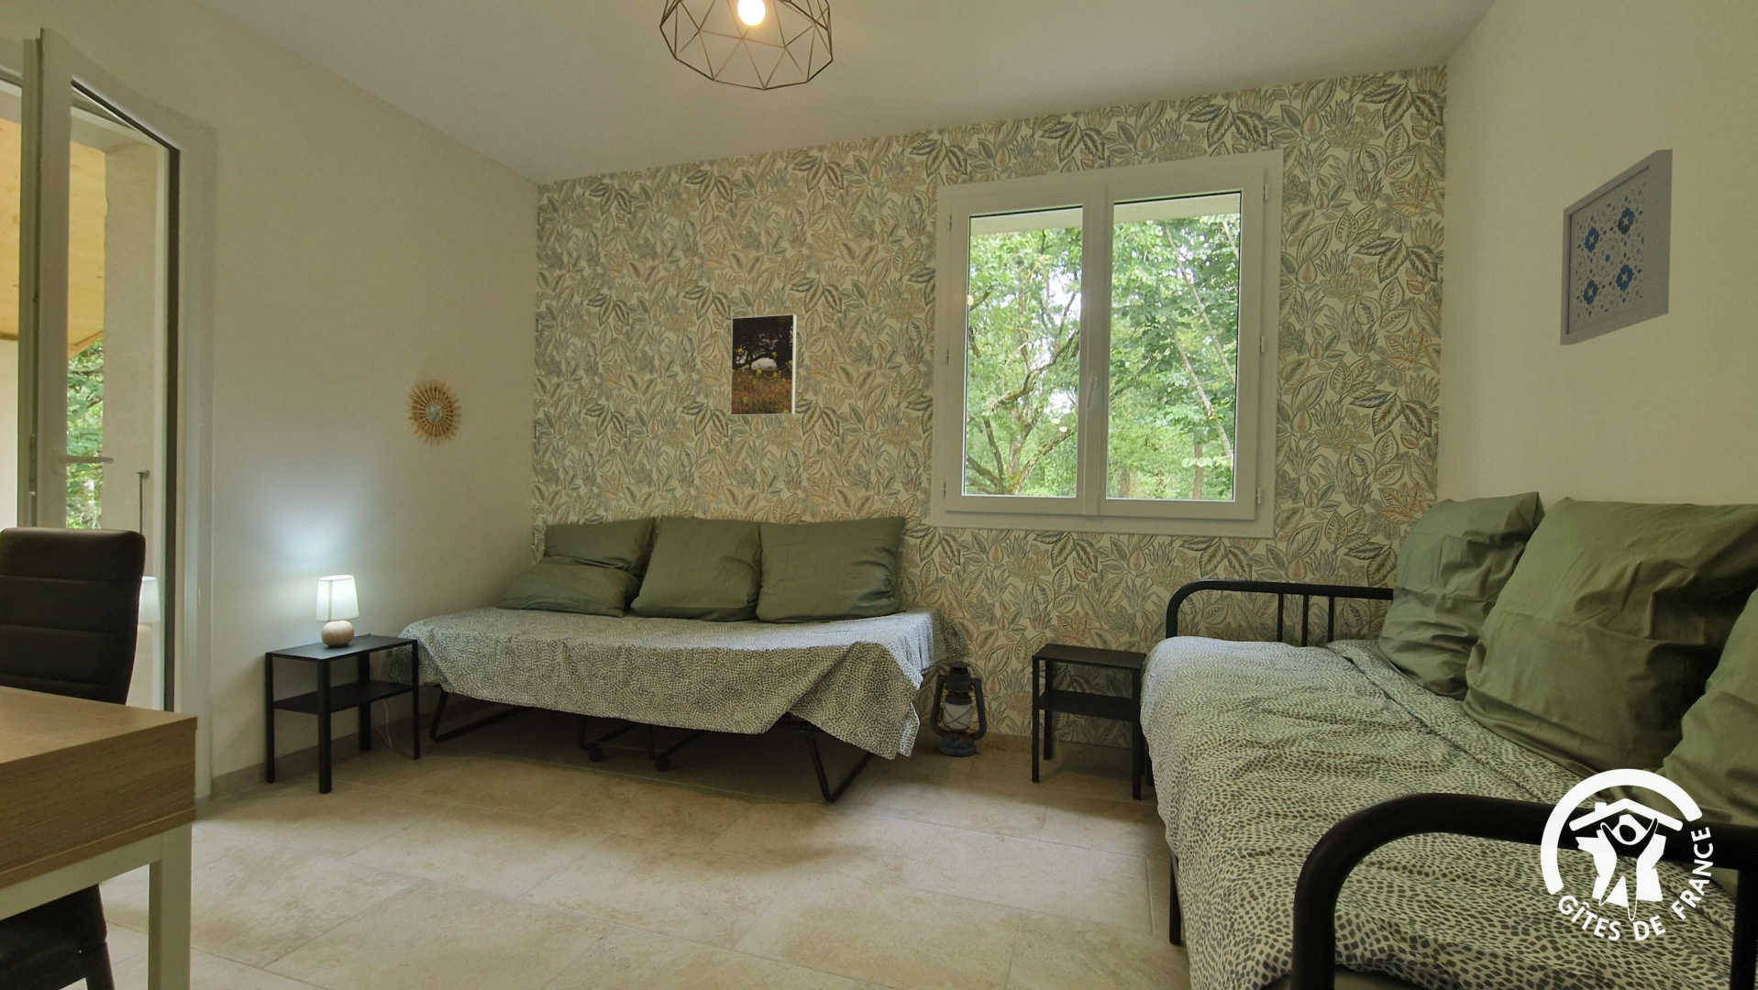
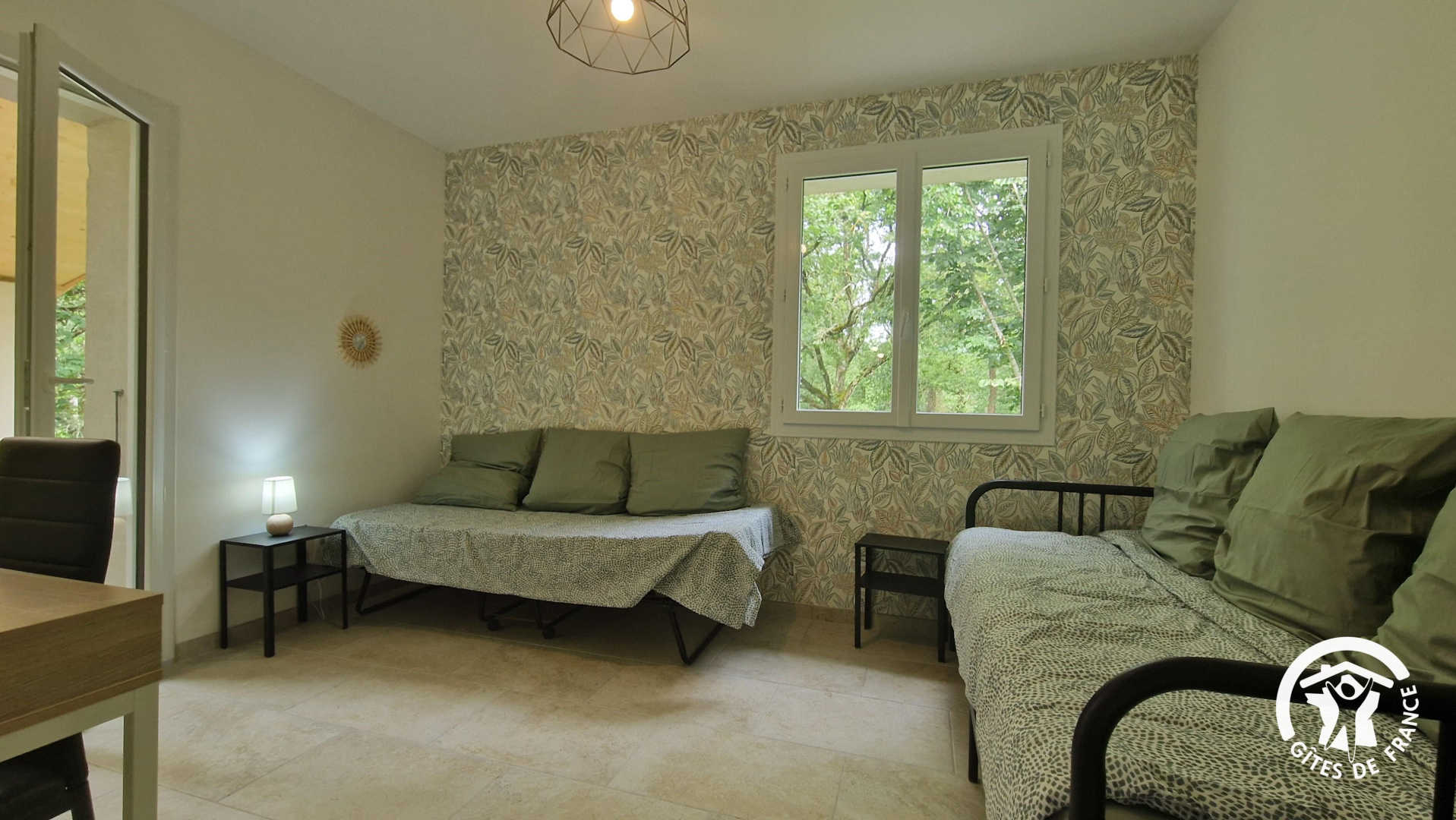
- wall art (1611, 256)
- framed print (763, 366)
- lantern (959, 704)
